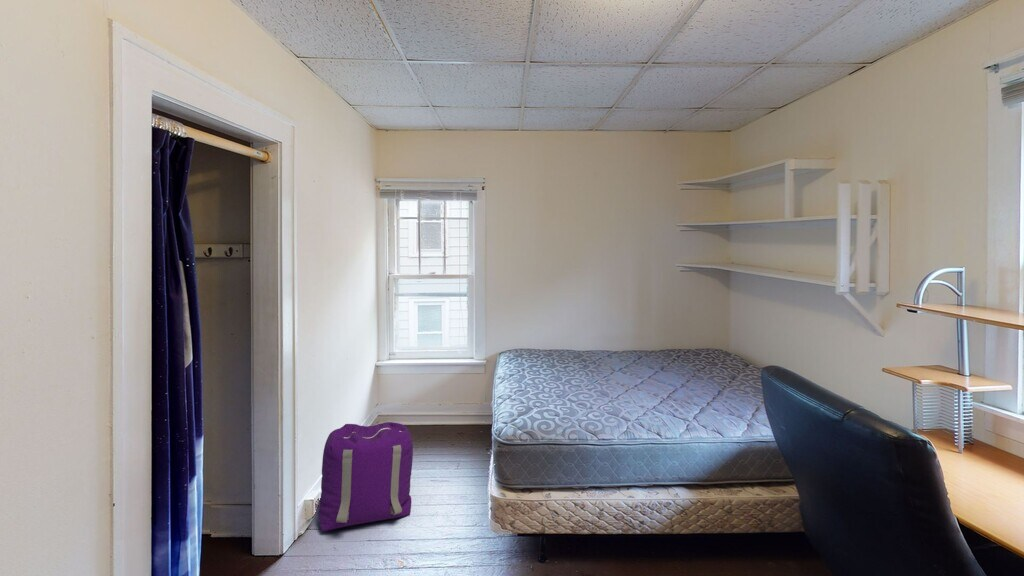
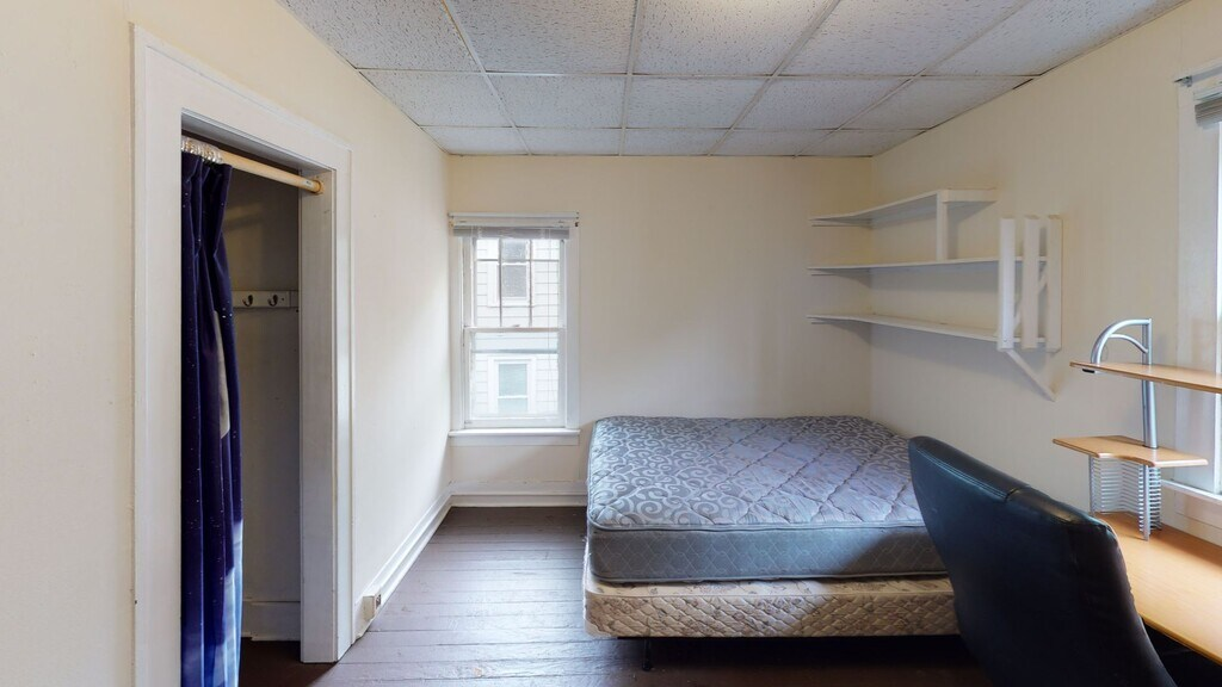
- backpack (367, 469)
